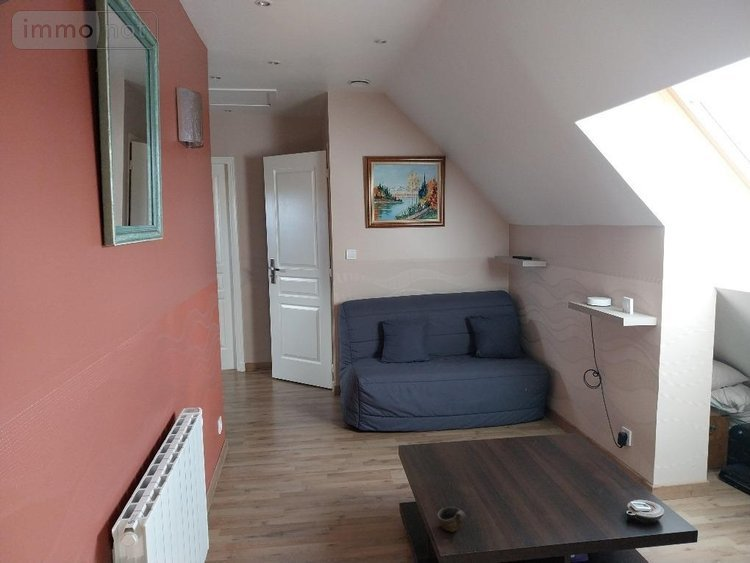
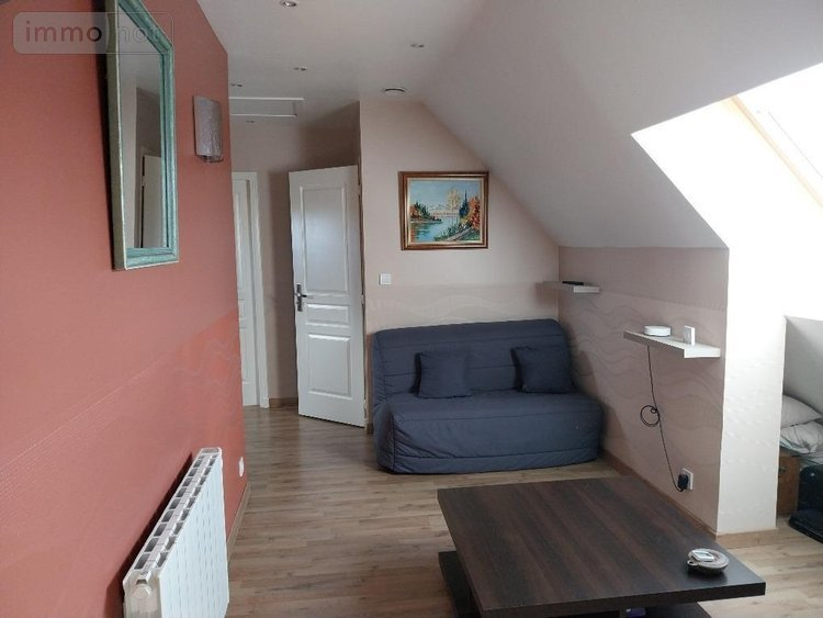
- cup (450, 518)
